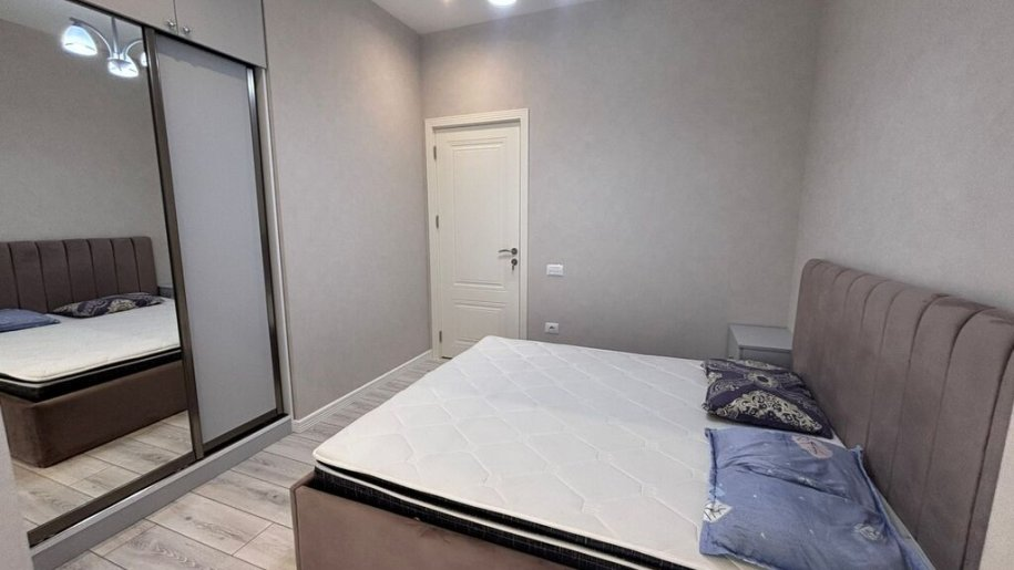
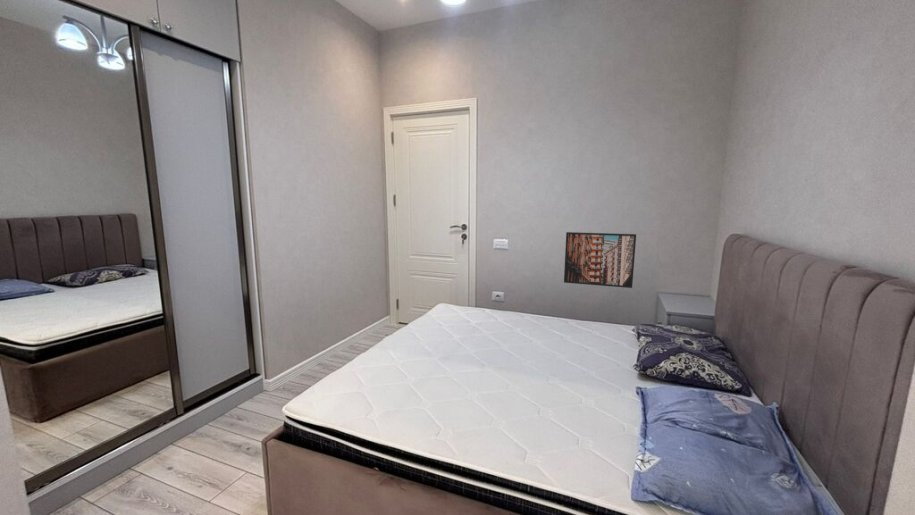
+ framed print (598, 259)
